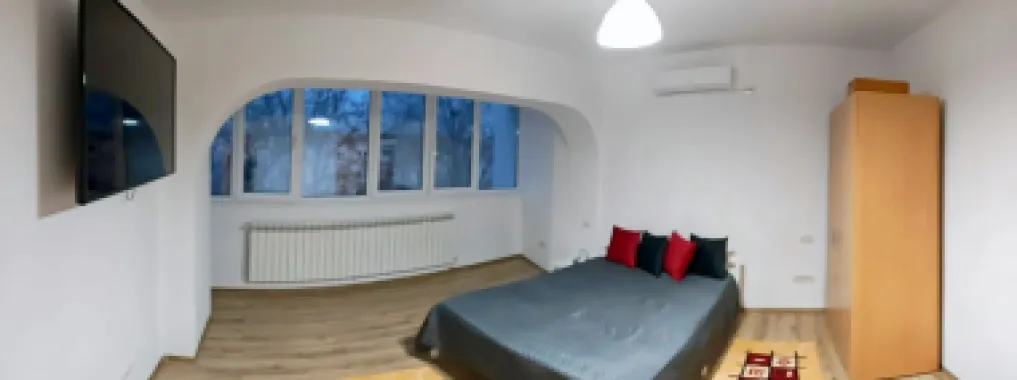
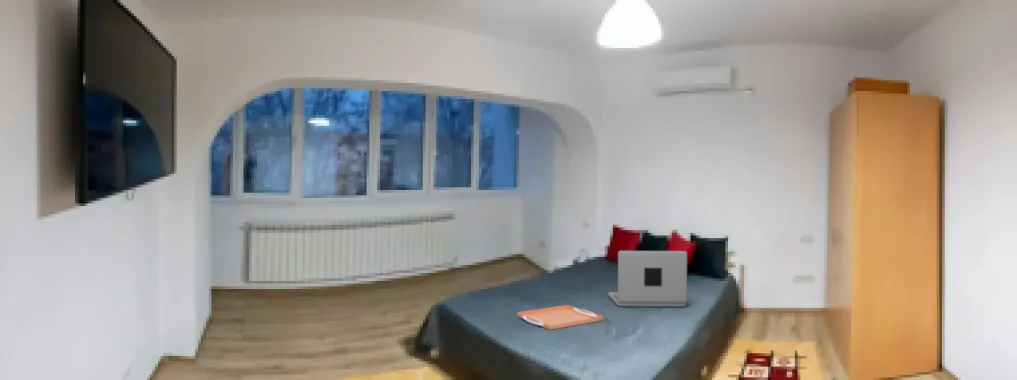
+ laptop (645, 274)
+ serving tray (559, 316)
